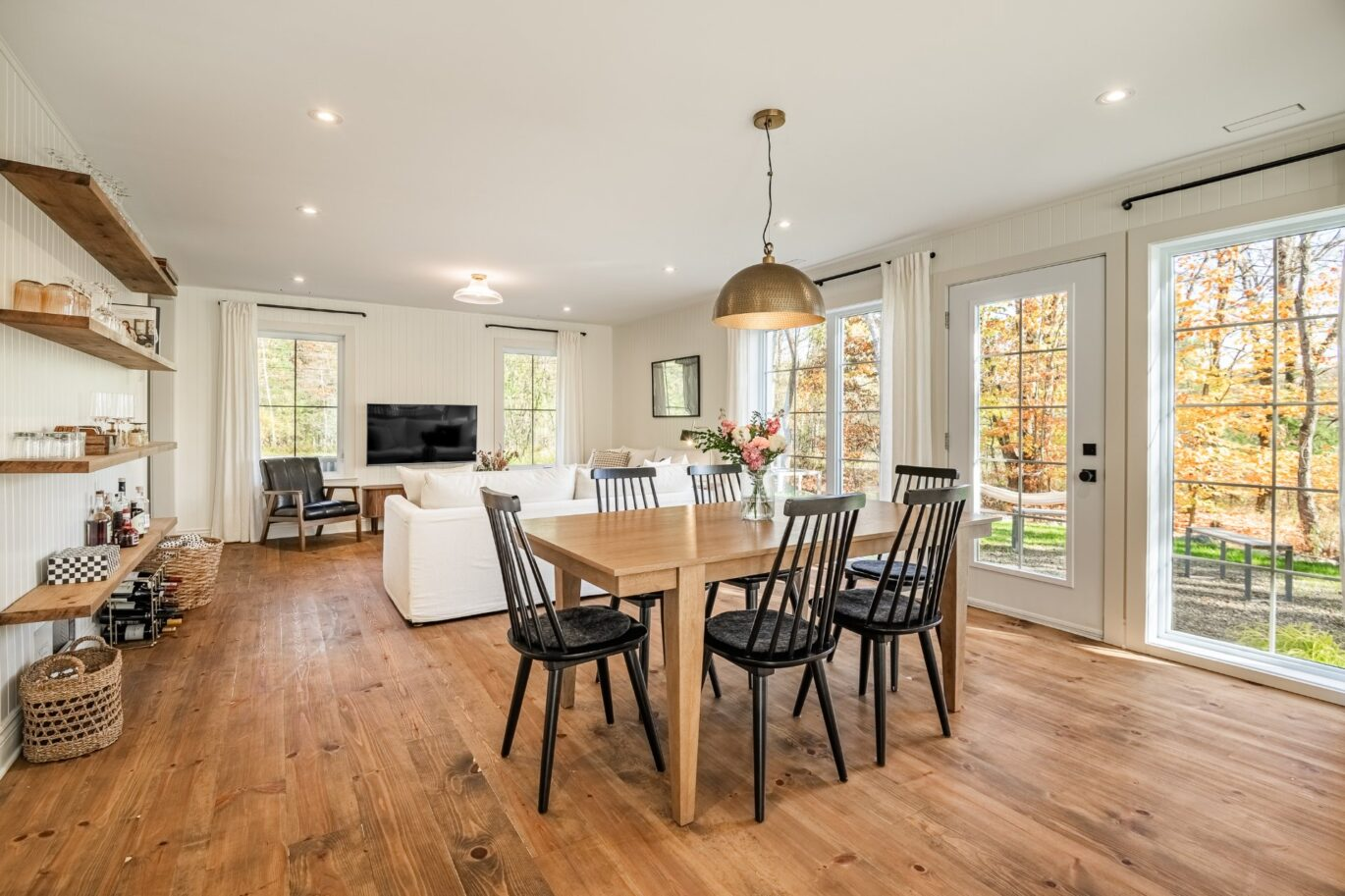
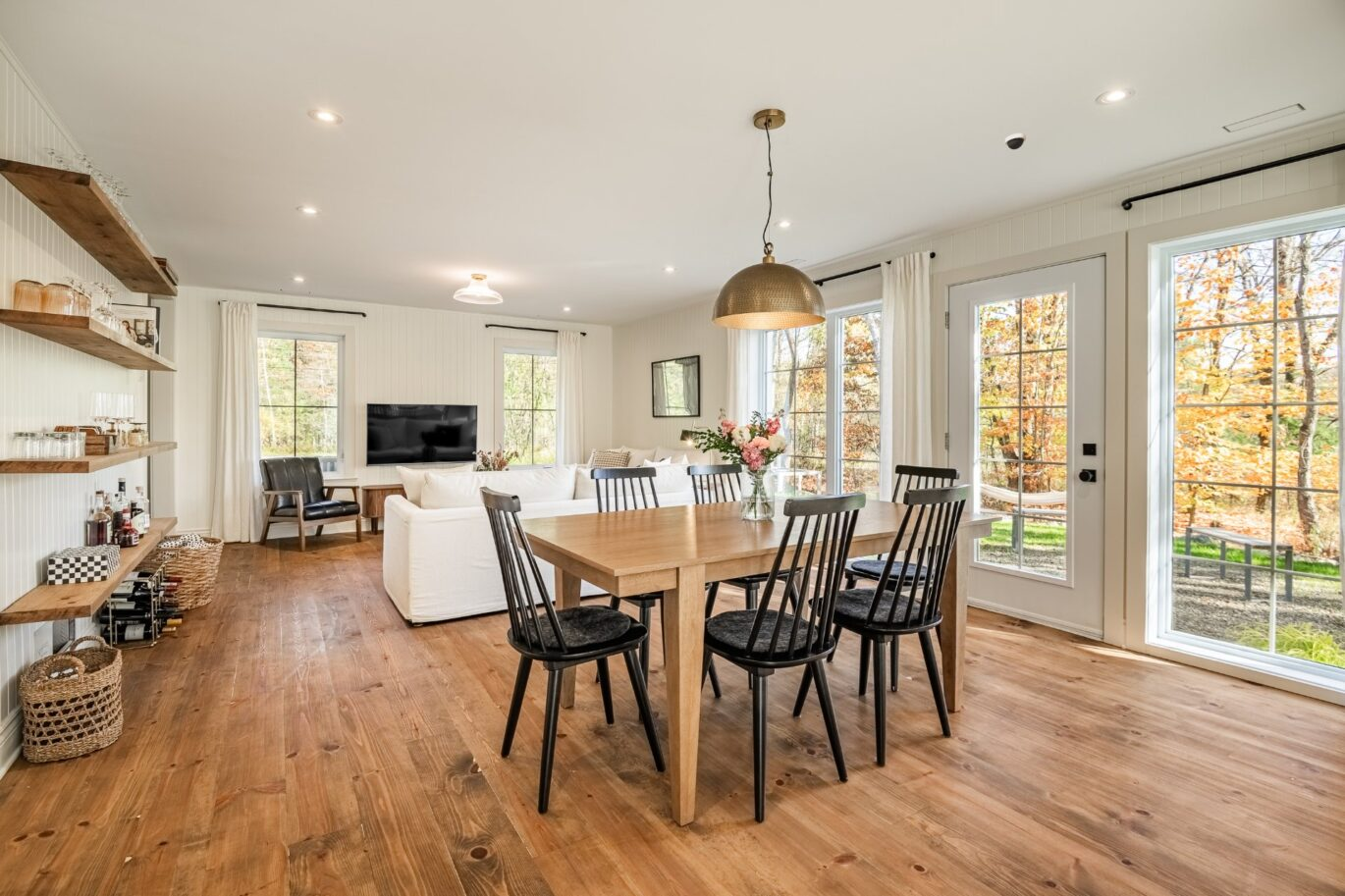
+ dome security camera (1015, 143)
